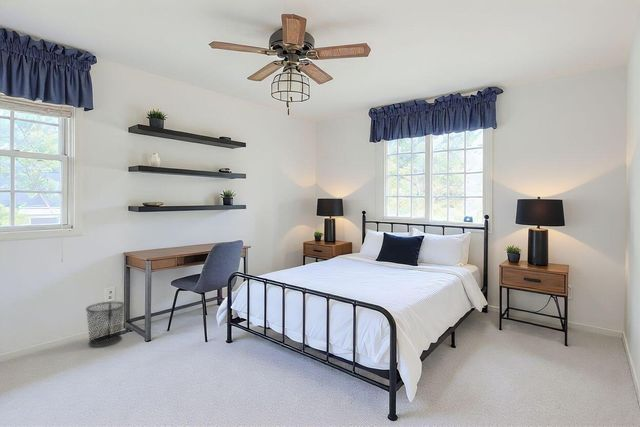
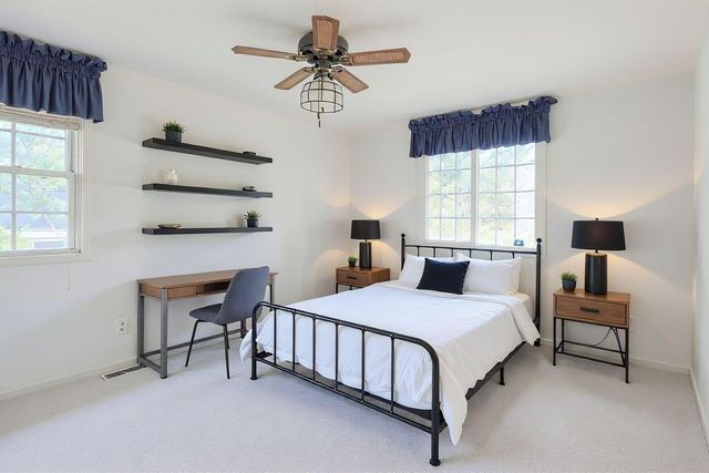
- waste bin (106, 323)
